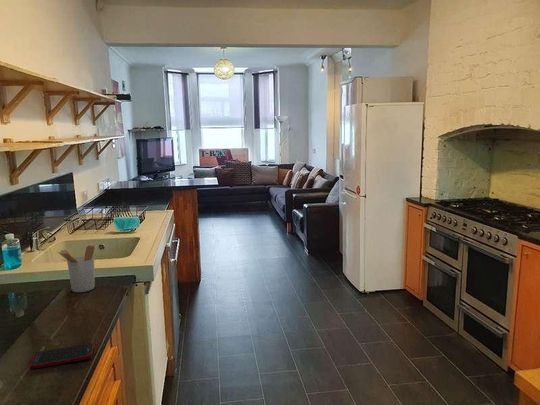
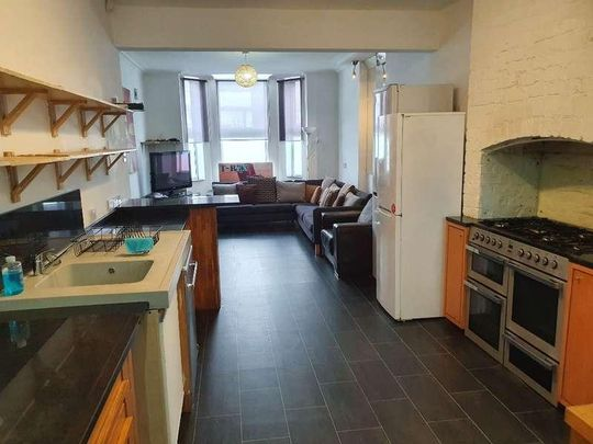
- utensil holder (76, 268)
- cell phone (63, 355)
